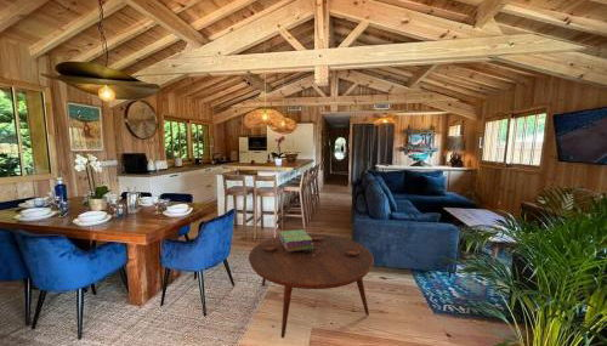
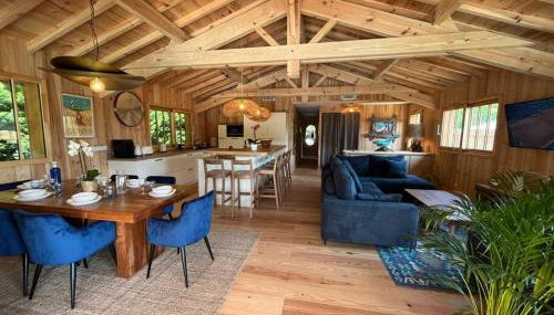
- stack of books (295, 240)
- coffee table (310, 274)
